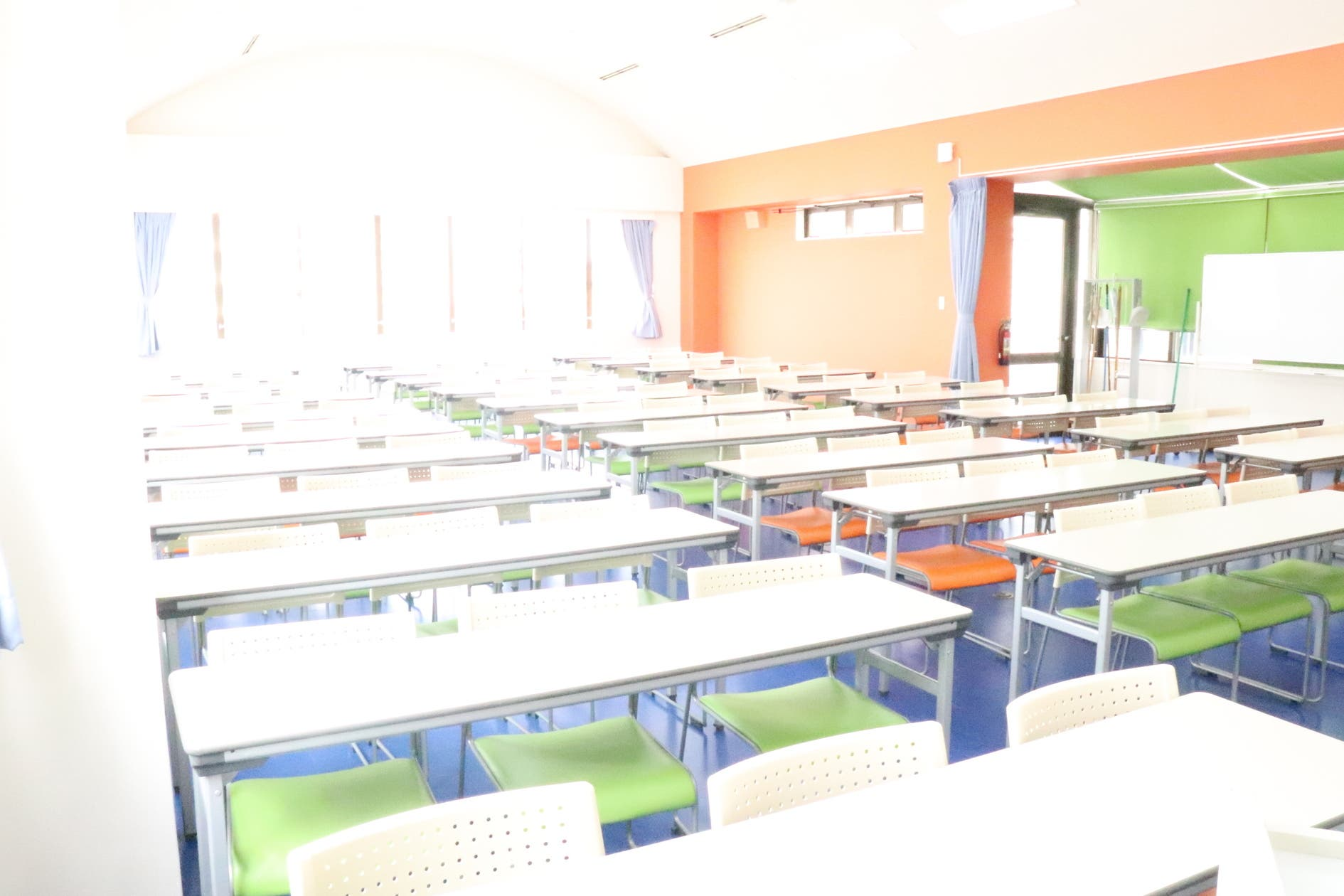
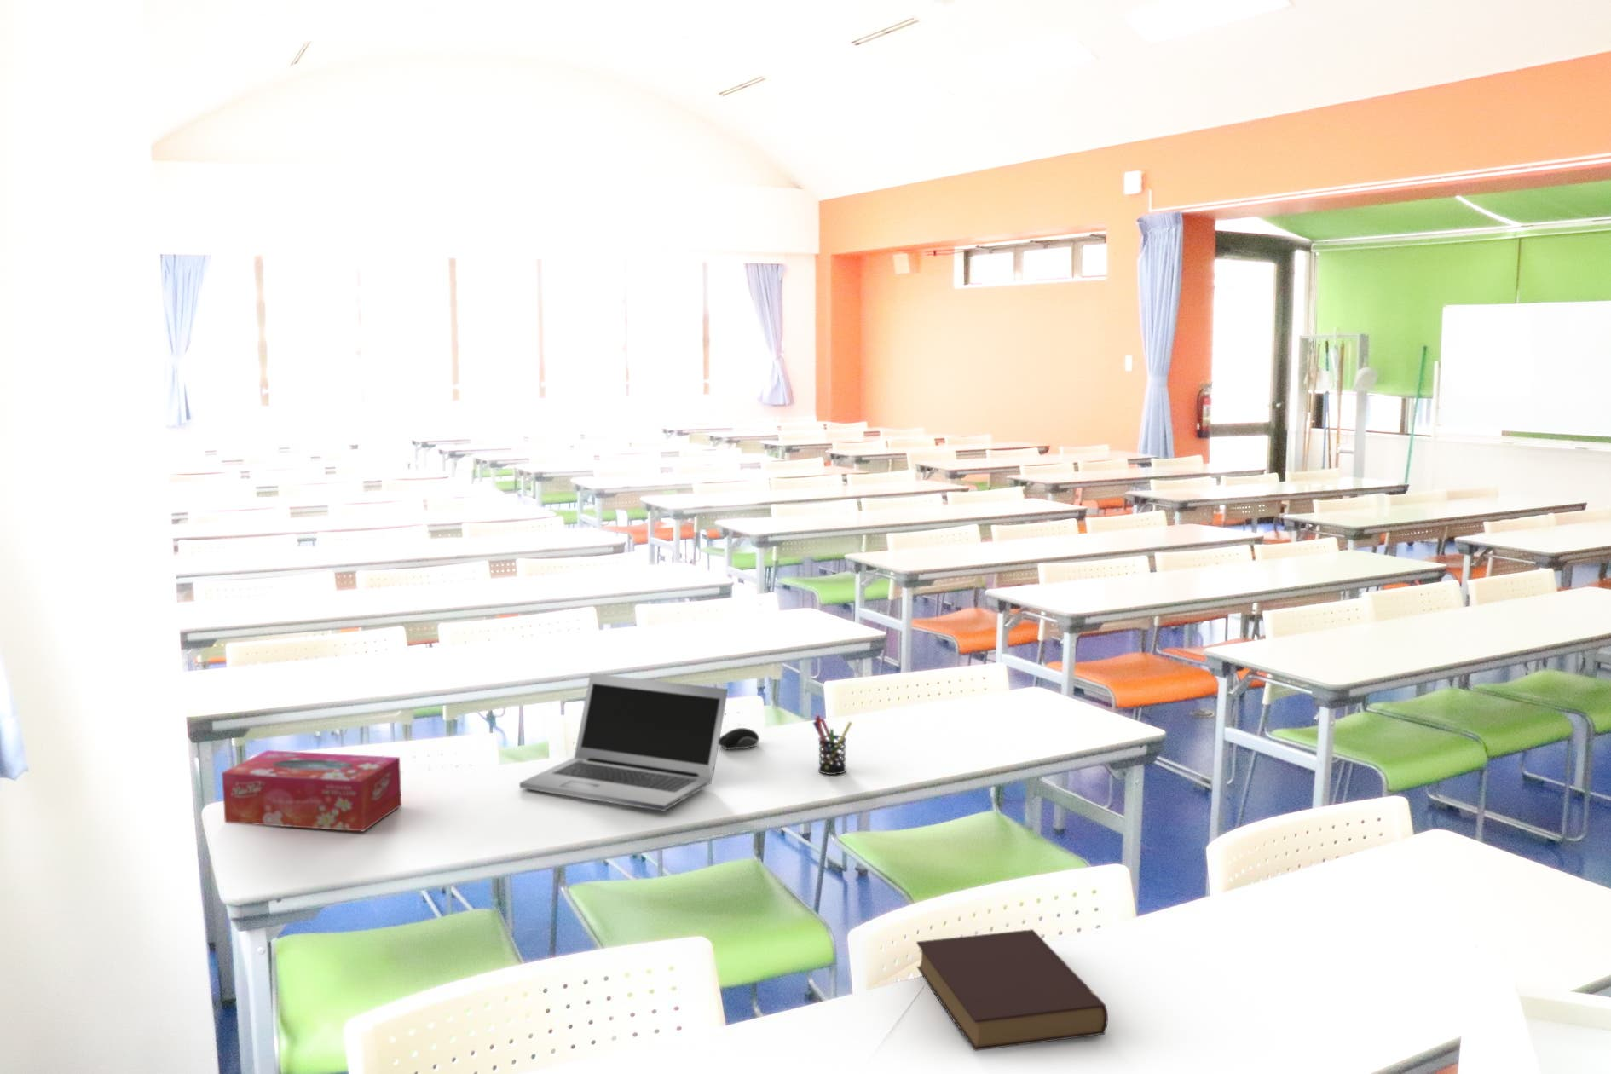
+ tissue box (314, 789)
+ pen holder (831, 743)
+ book (1007, 985)
+ laptop (625, 738)
+ computer mouse (740, 736)
